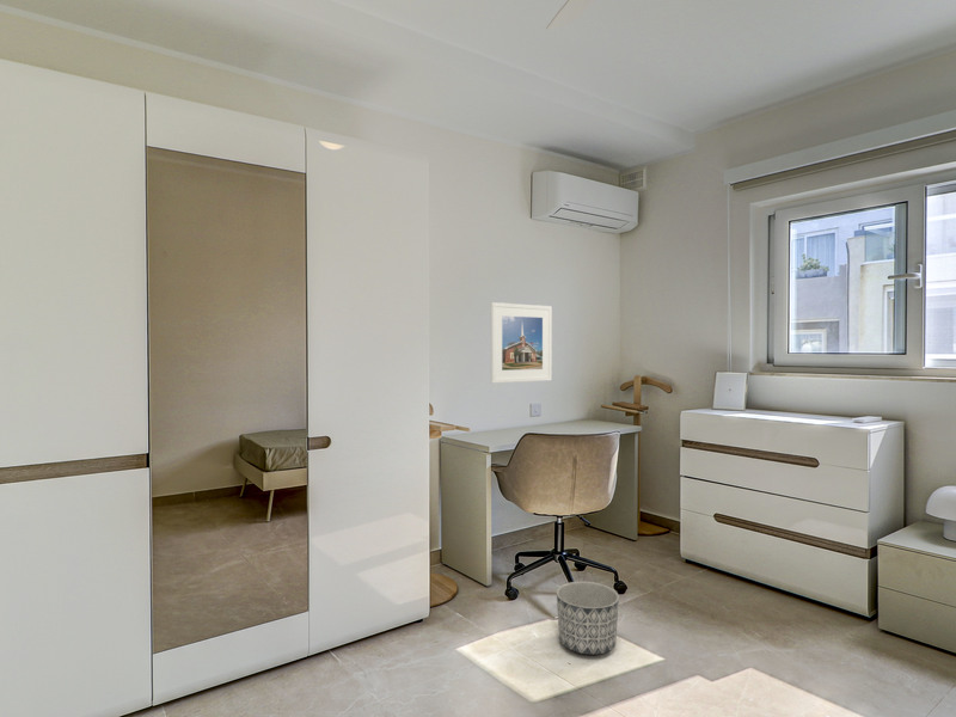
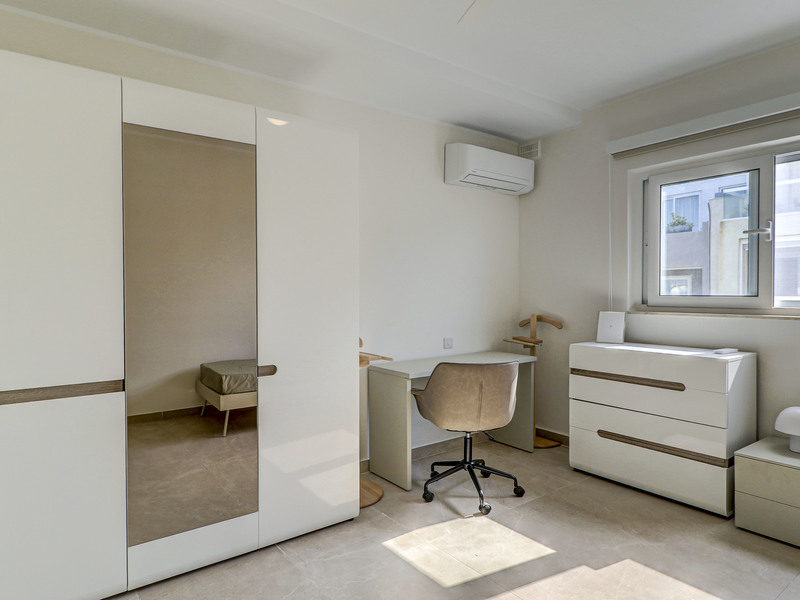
- planter (587, 619)
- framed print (522, 343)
